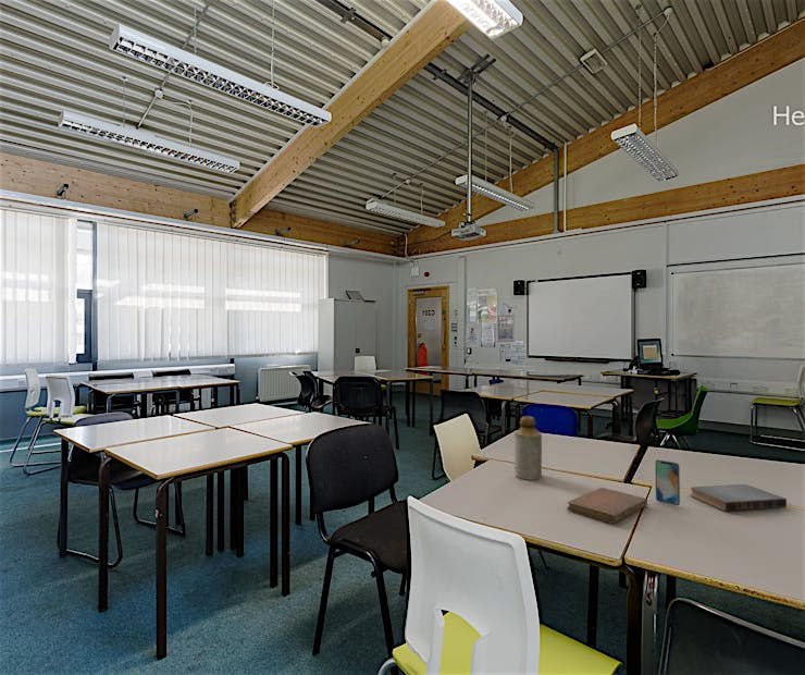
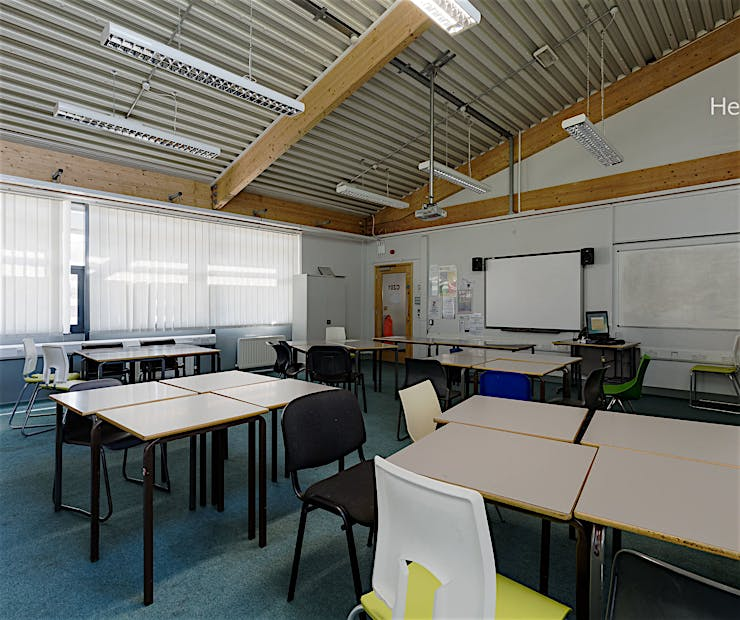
- bottle (528, 446)
- notebook (607, 503)
- smartphone (667, 482)
- book (735, 496)
